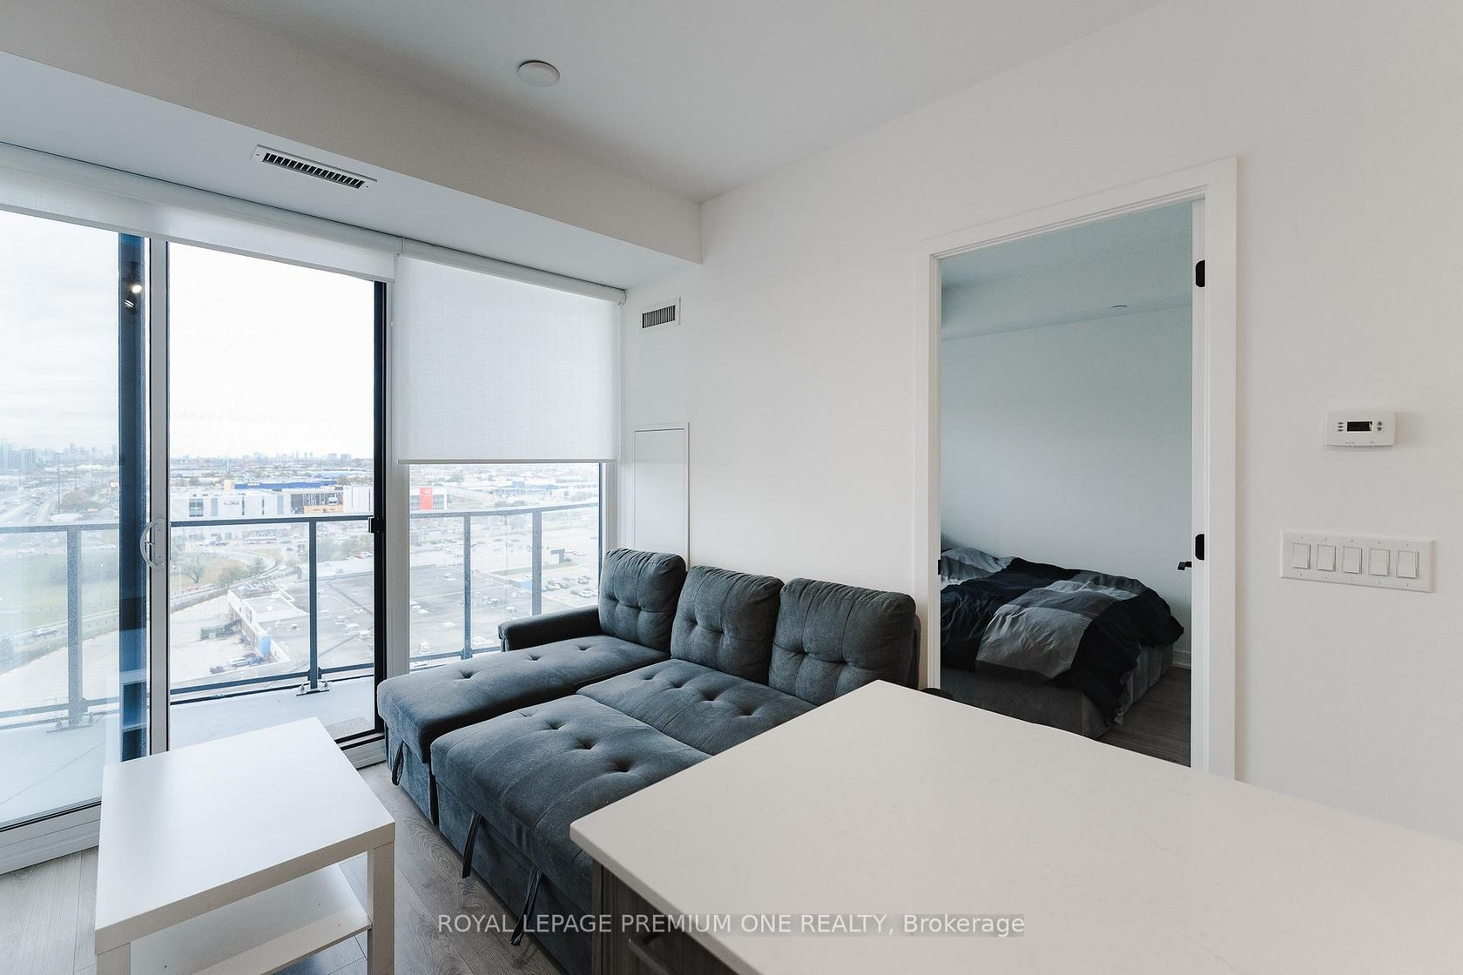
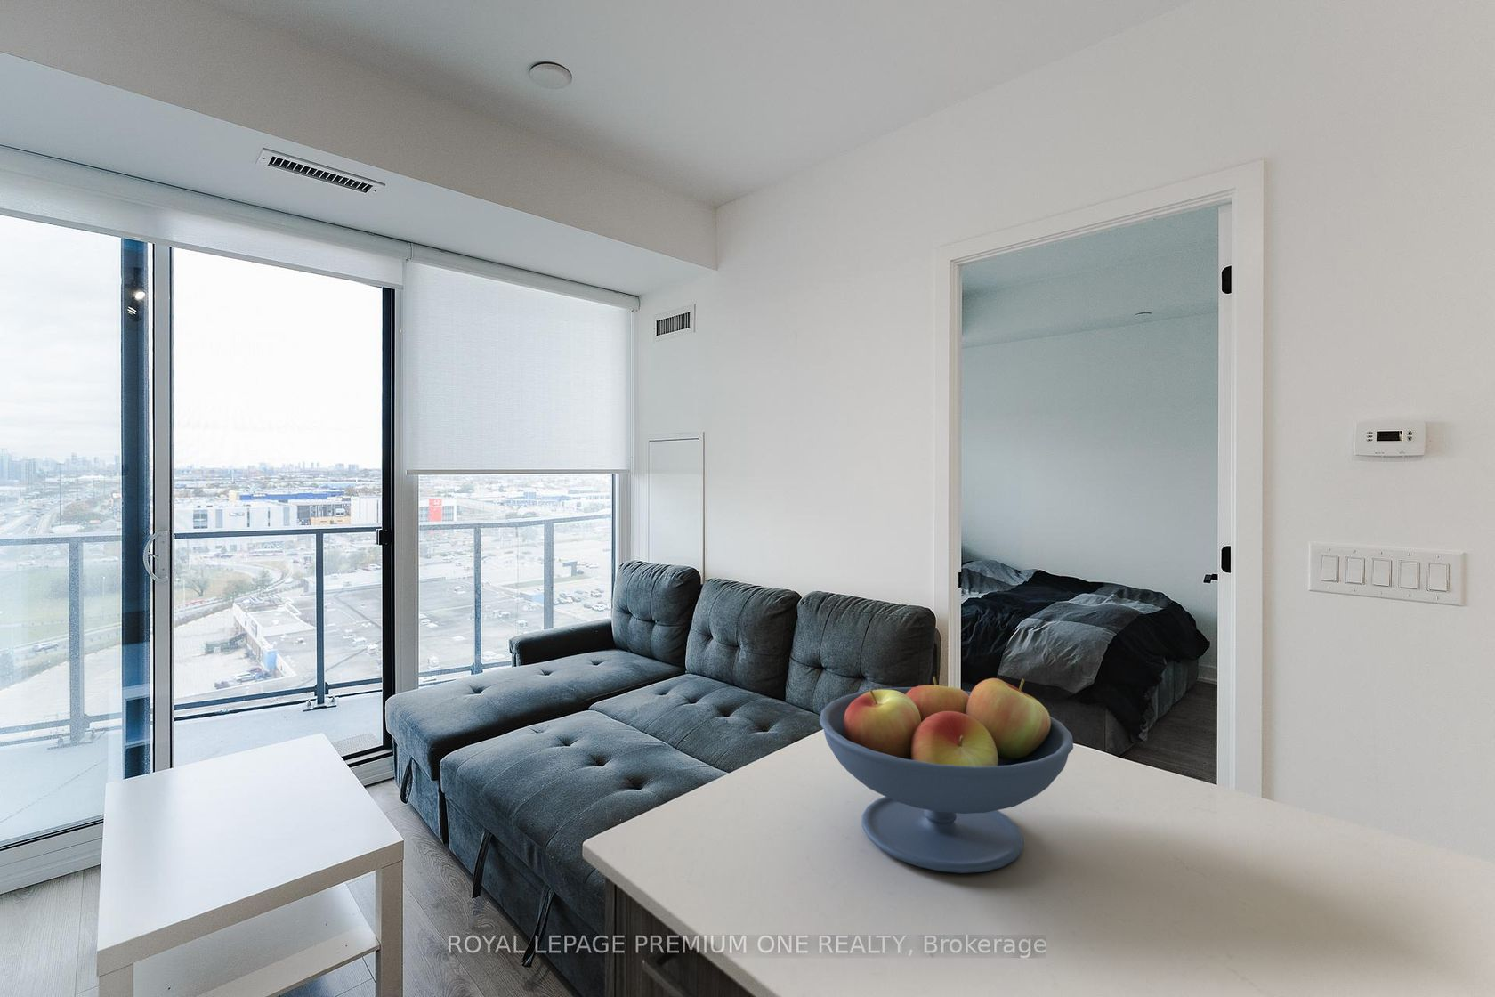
+ fruit bowl (940, 756)
